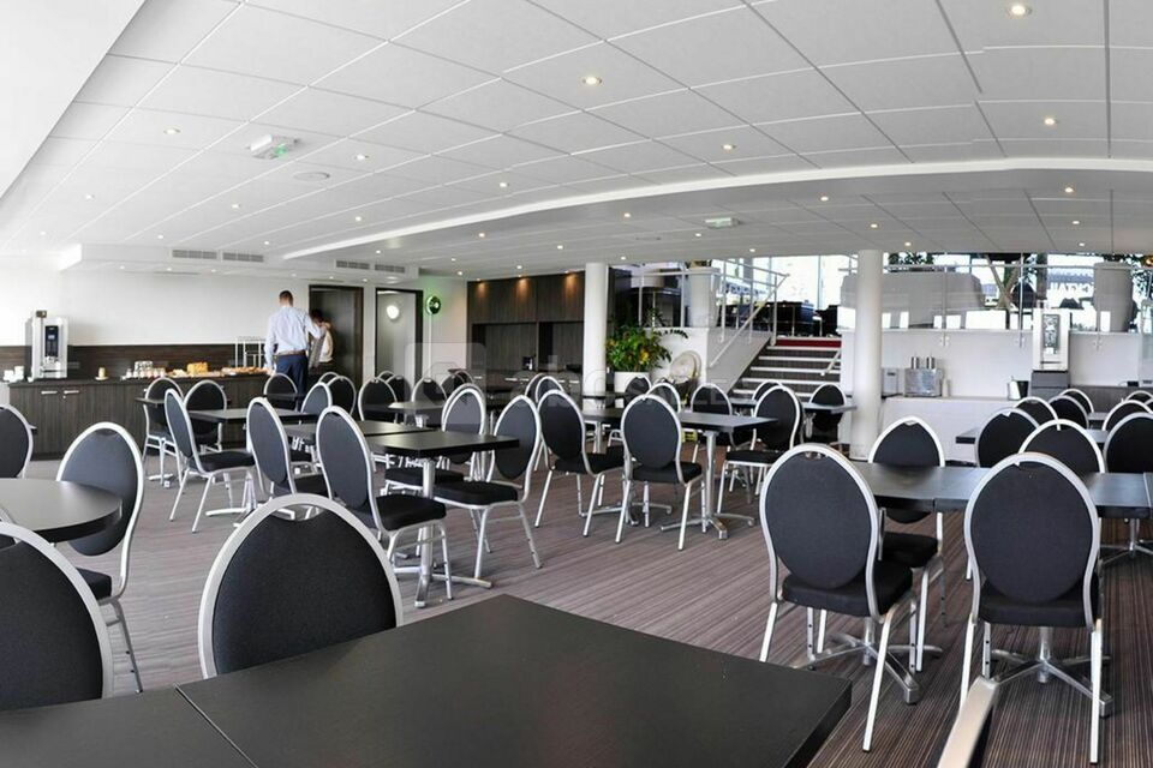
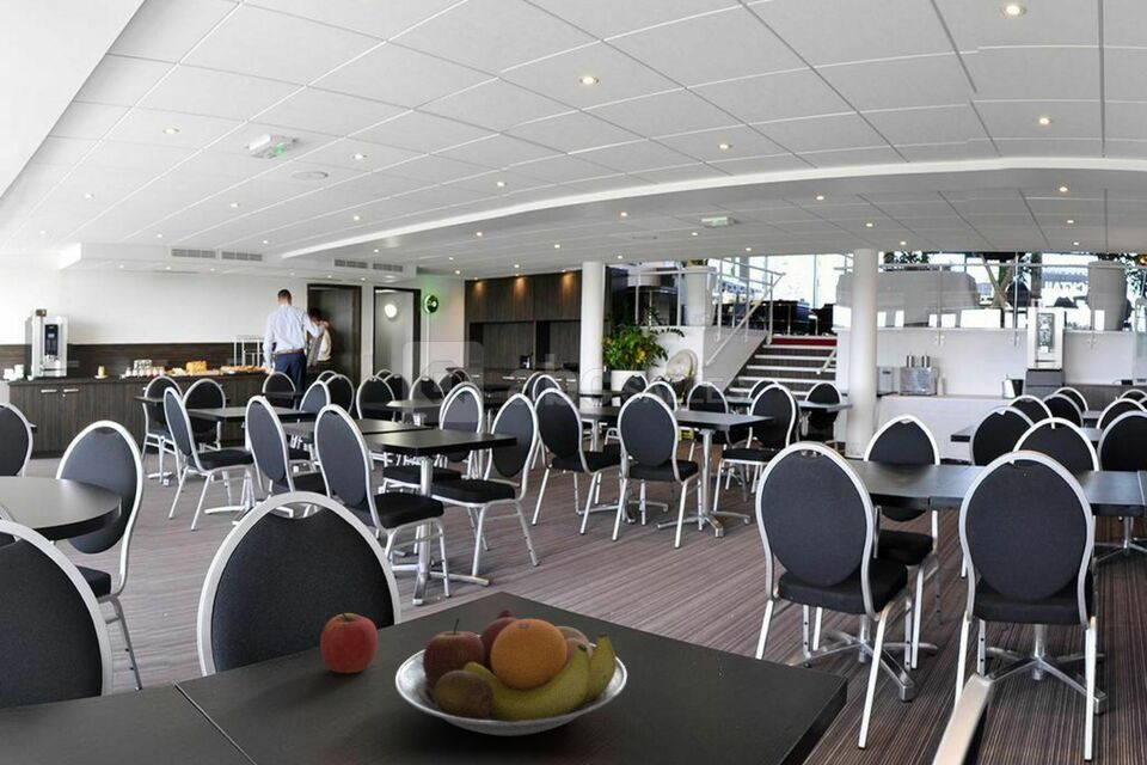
+ fruit bowl (511, 662)
+ apple (349, 639)
